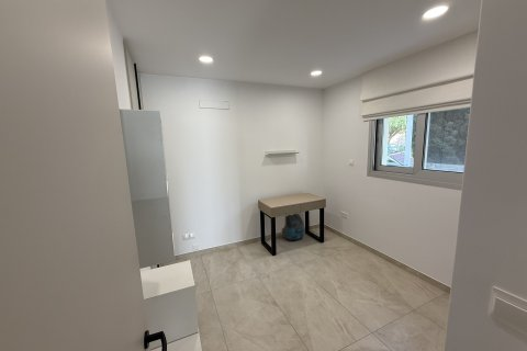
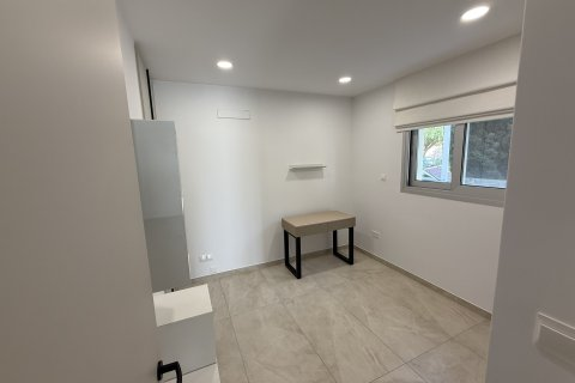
- vacuum cleaner (293, 224)
